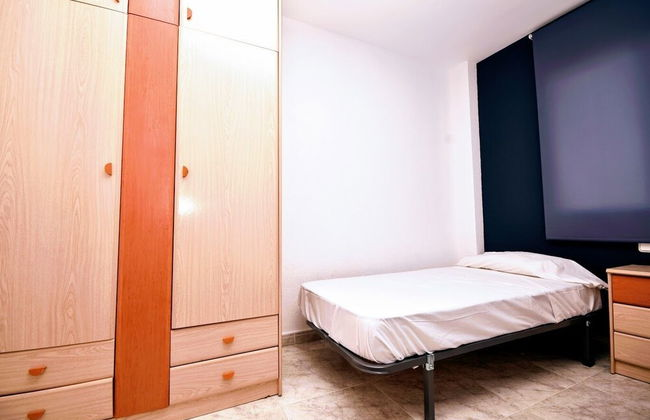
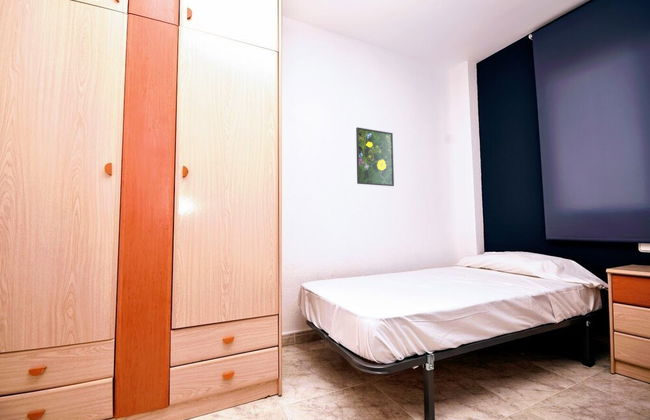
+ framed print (375, 157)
